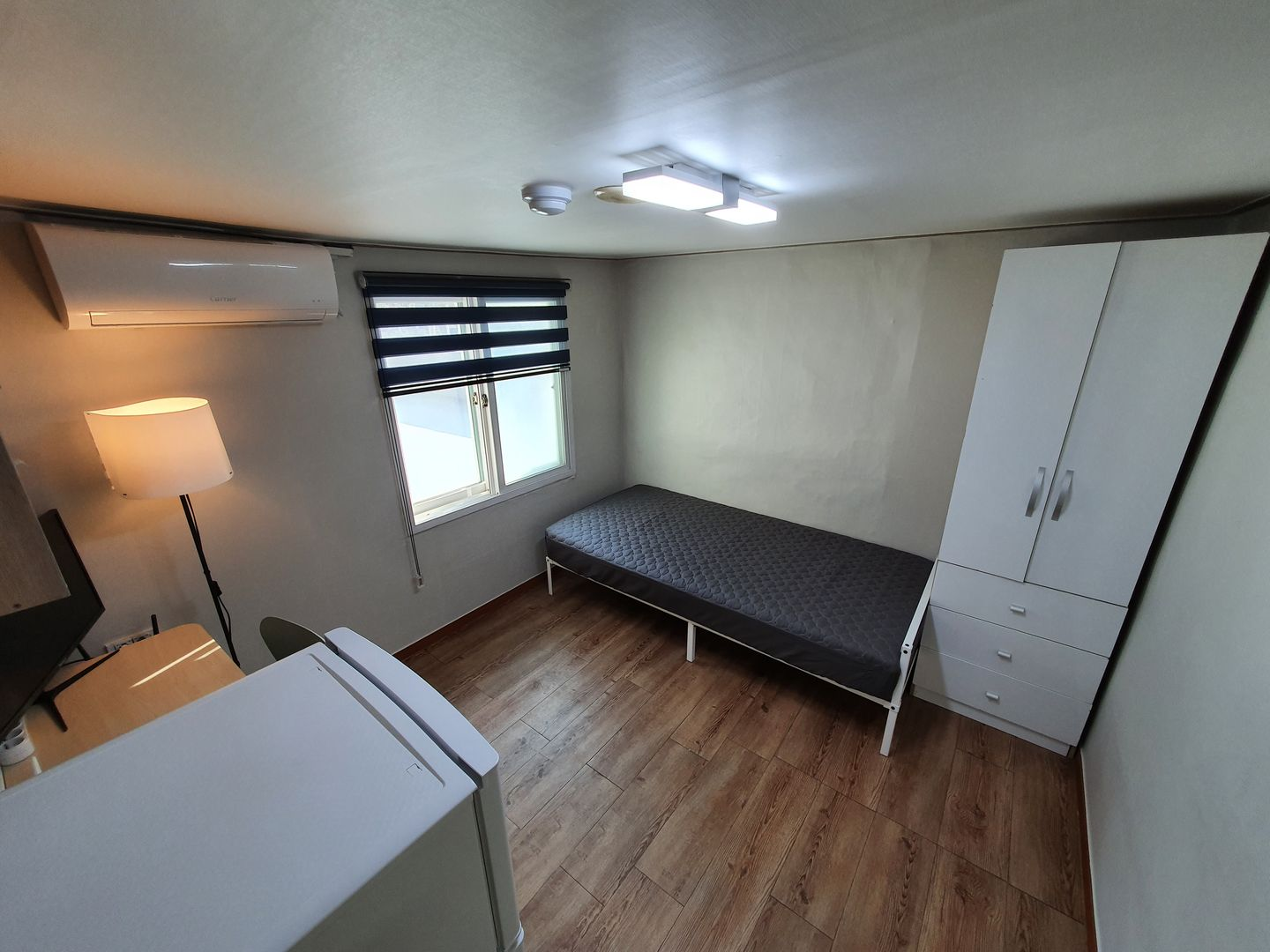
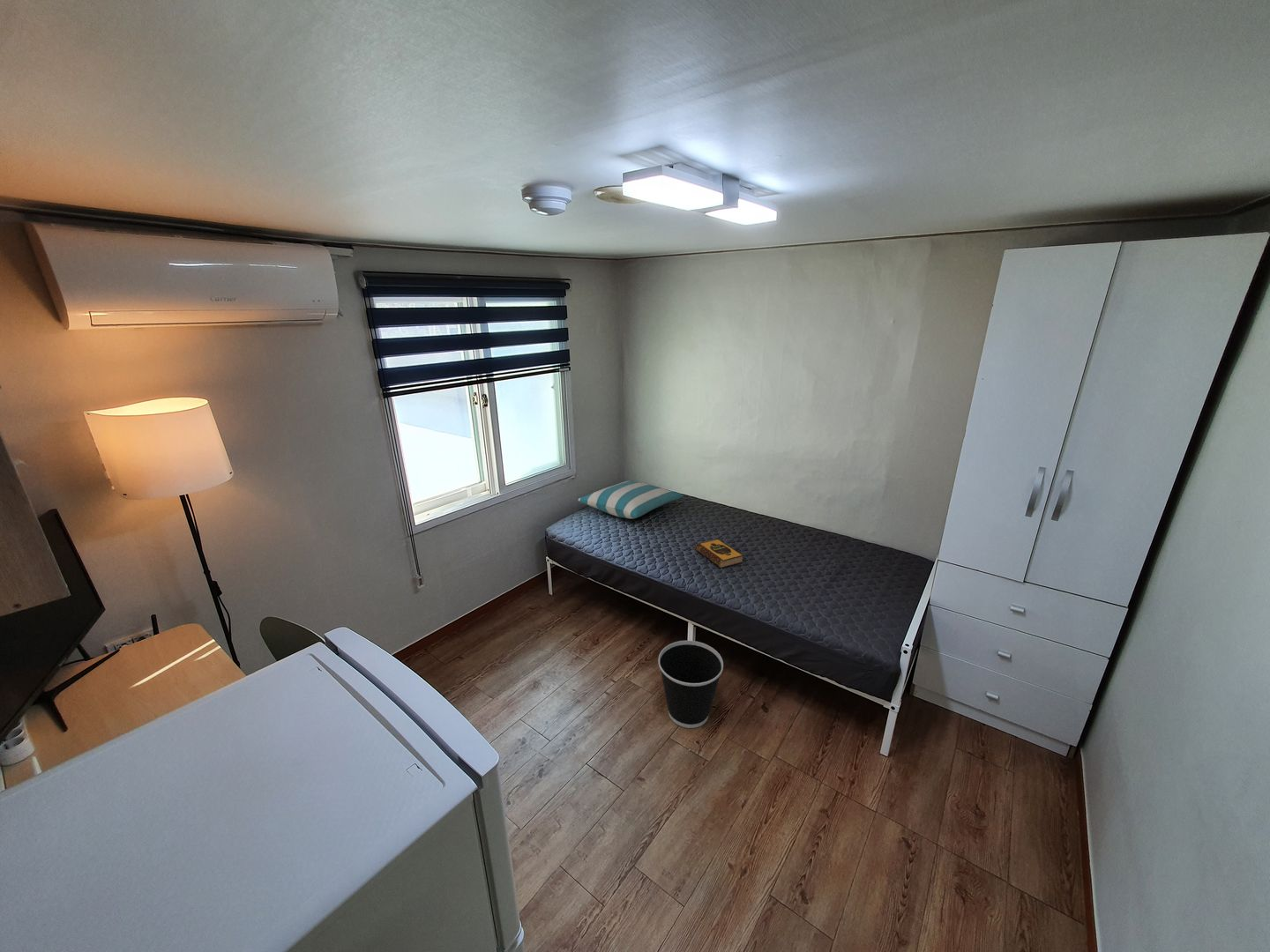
+ hardback book (718, 553)
+ pillow (631, 498)
+ wastebasket (689, 687)
